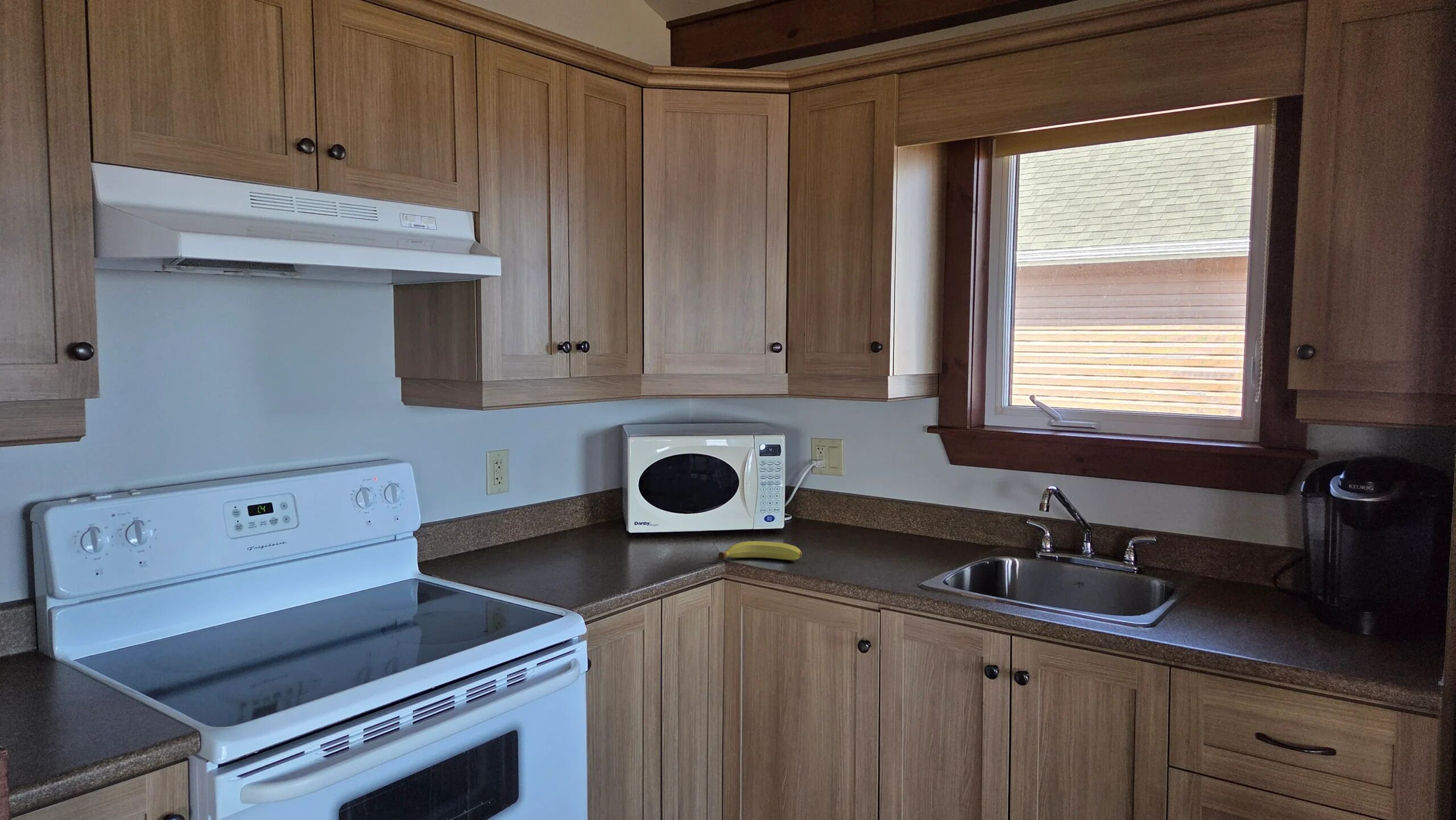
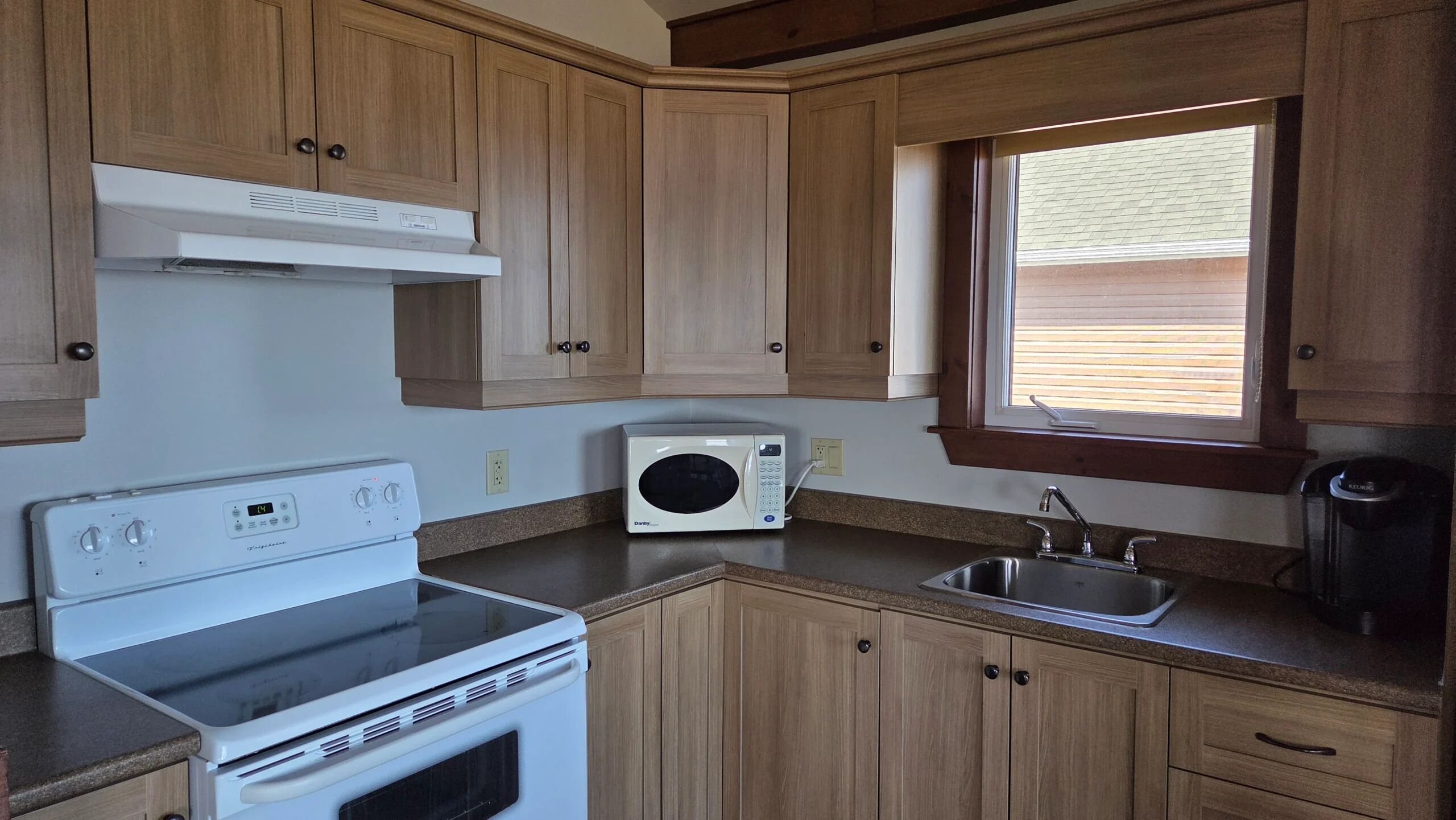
- fruit (762, 552)
